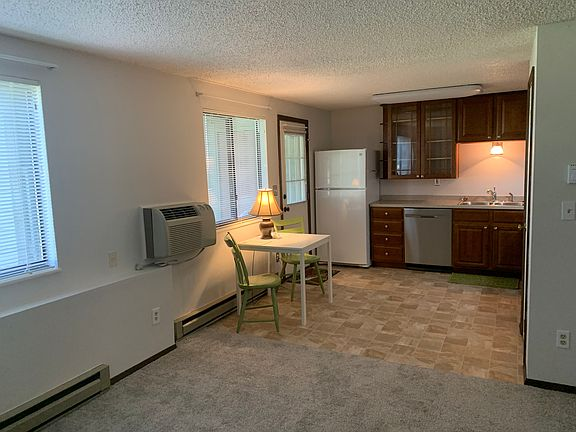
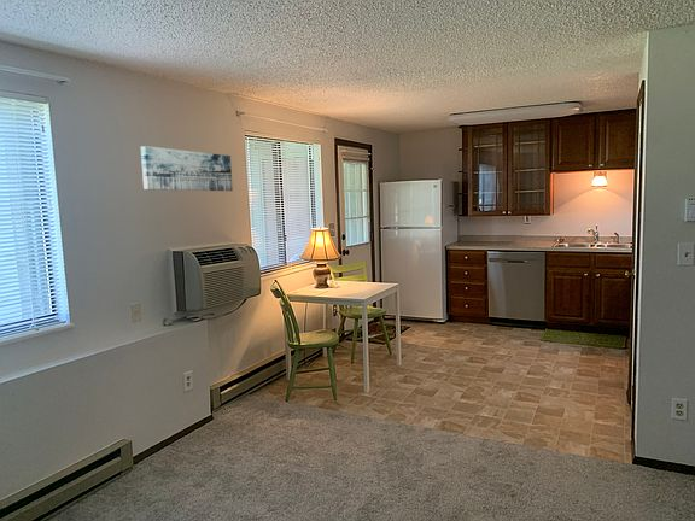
+ wall art (191, 170)
